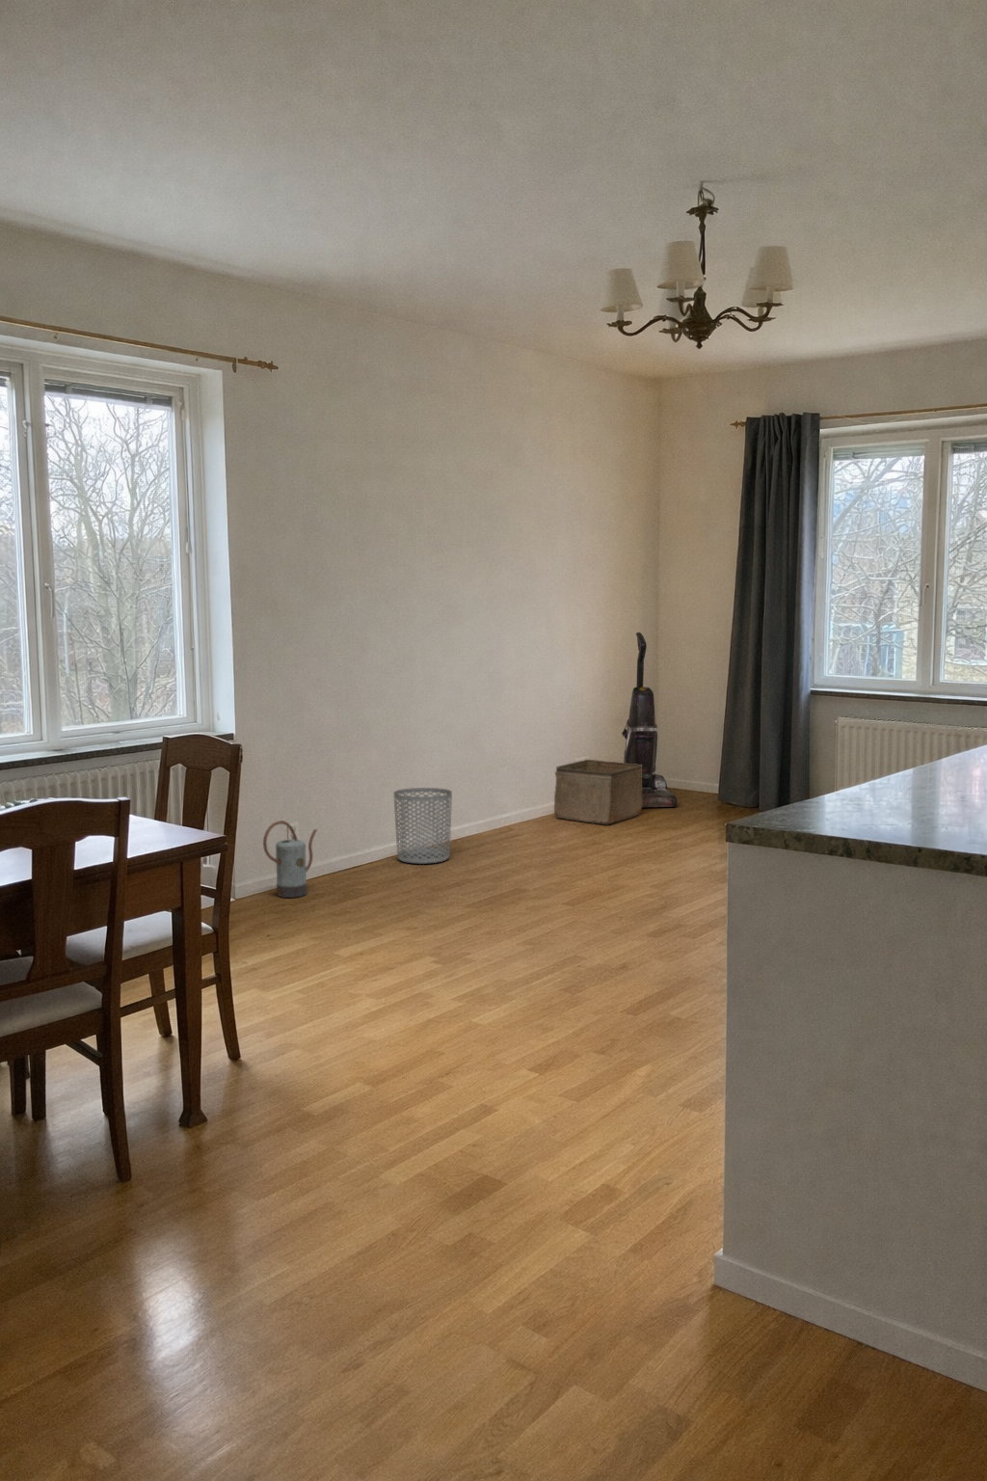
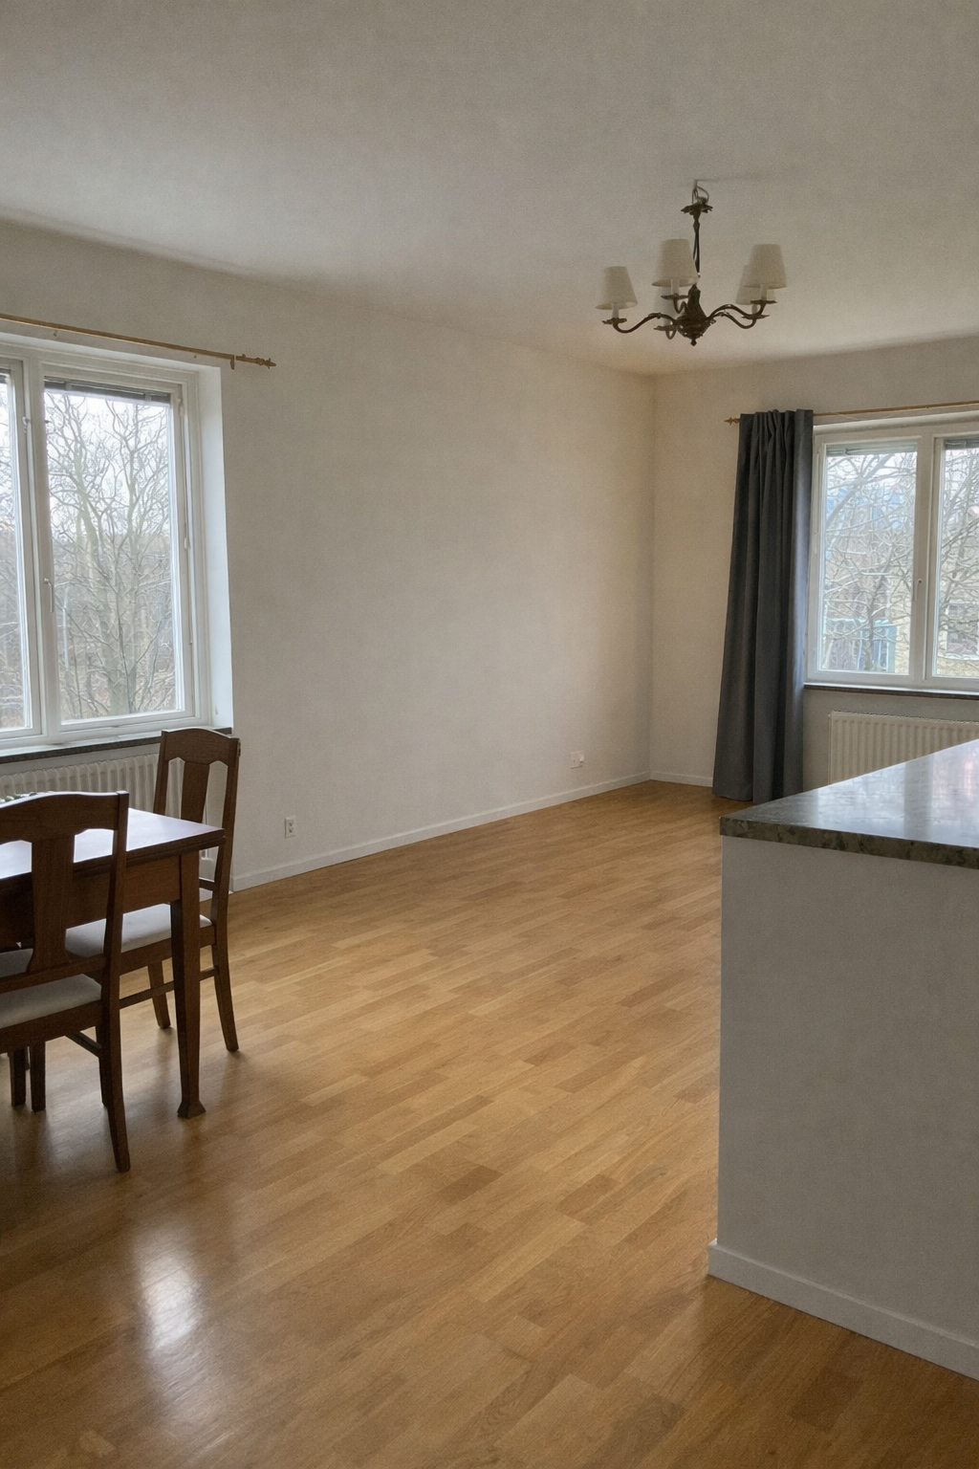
- watering can (291, 856)
- waste bin (423, 825)
- vacuum cleaner (644, 717)
- storage bin (597, 791)
